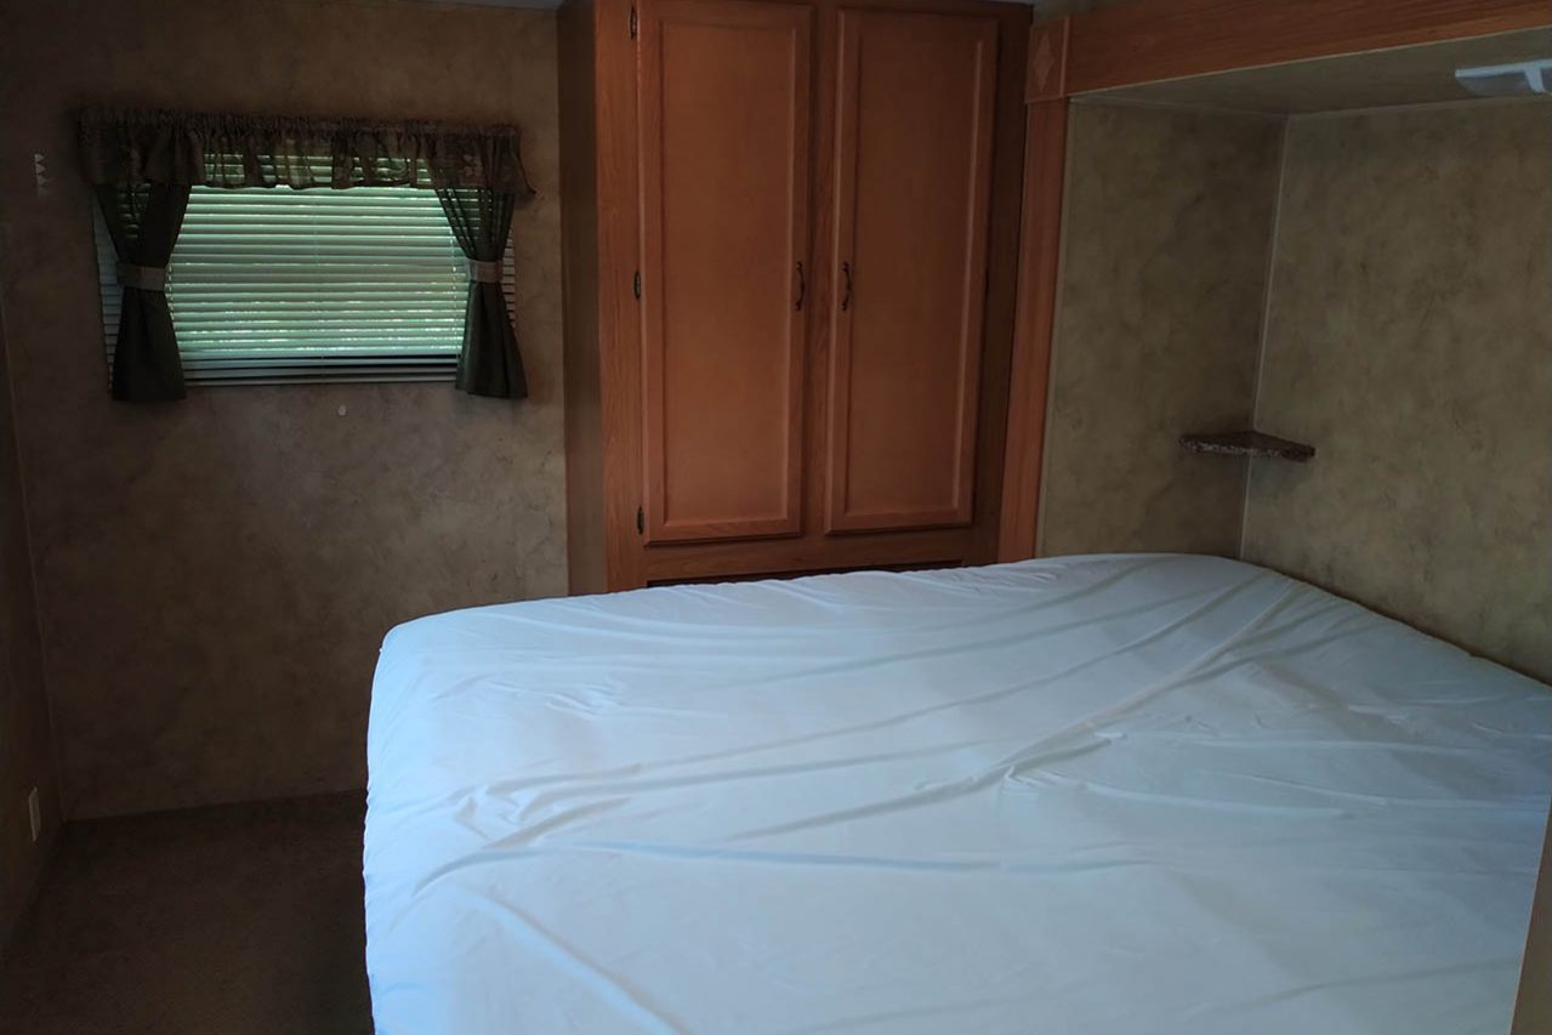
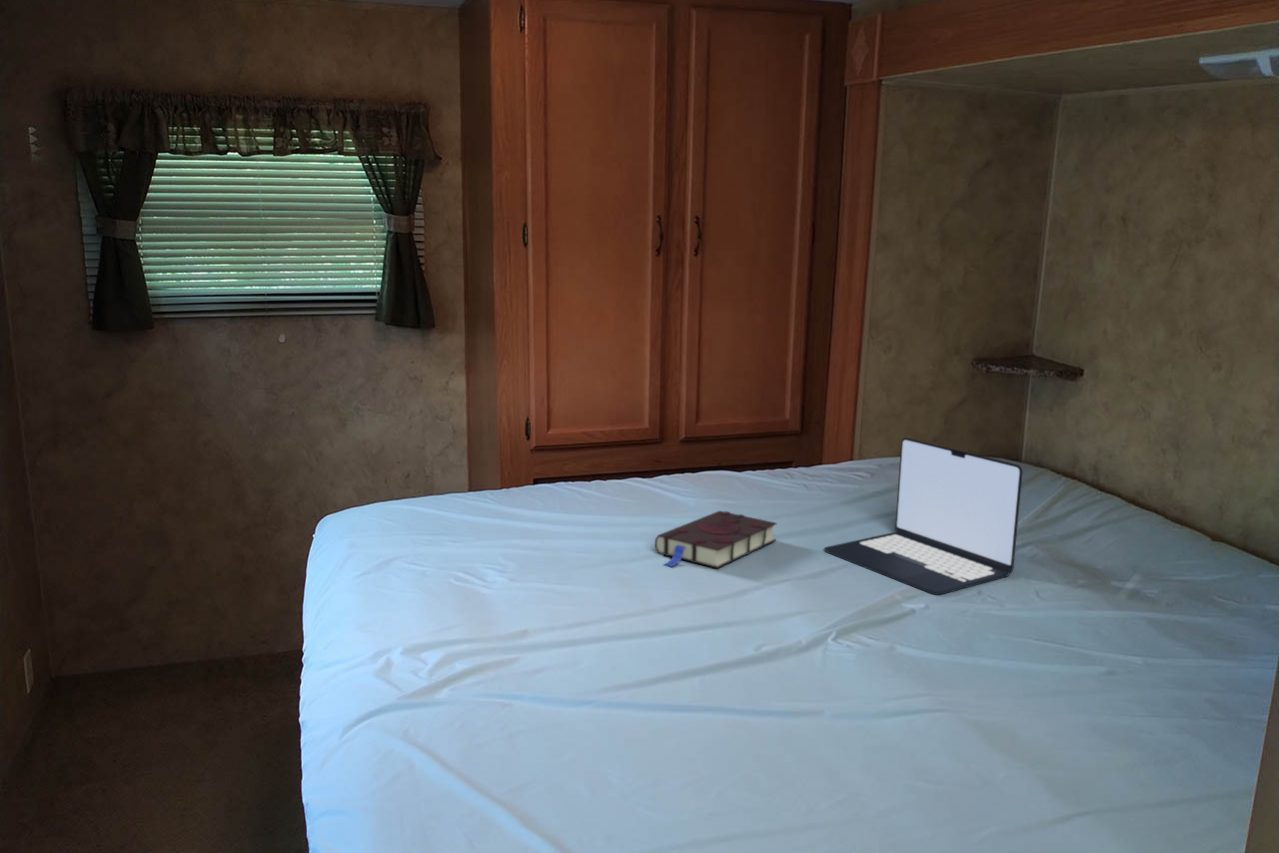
+ laptop (918, 510)
+ book (711, 539)
